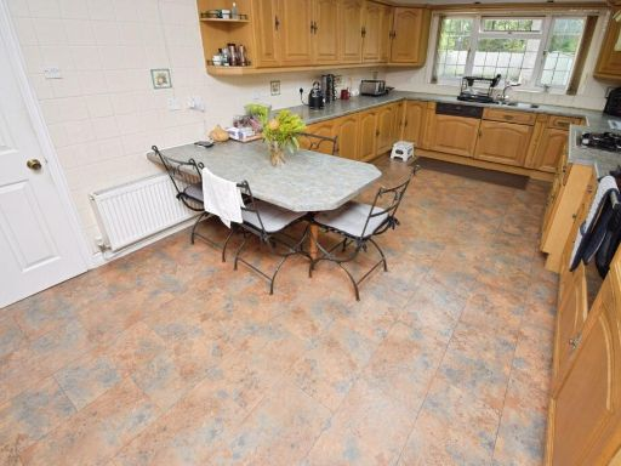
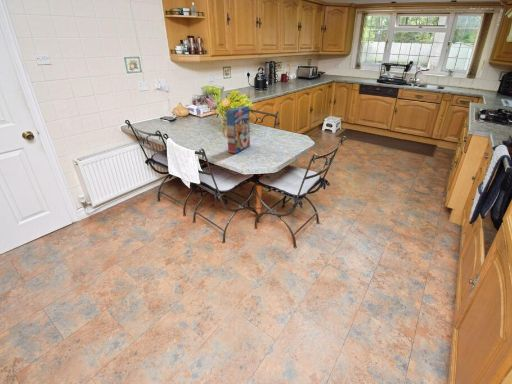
+ cereal box (238, 129)
